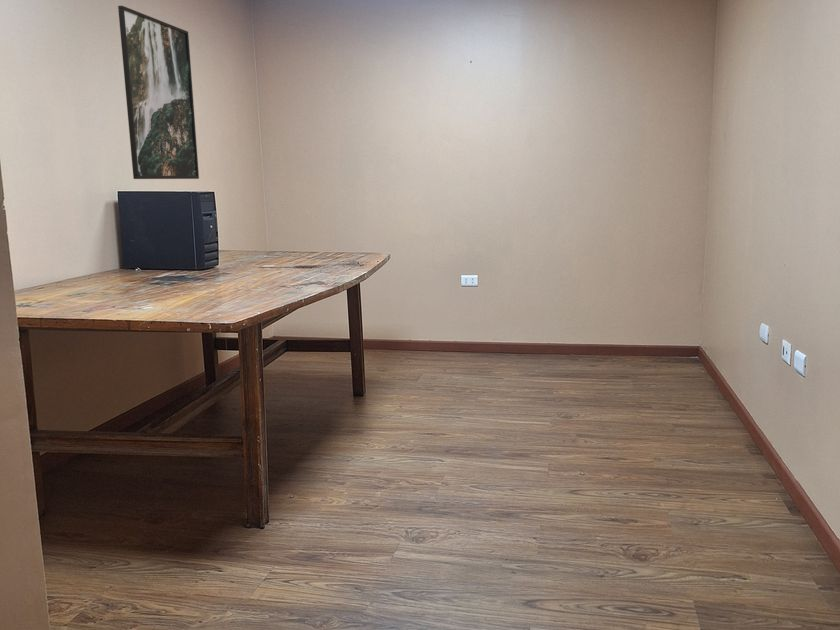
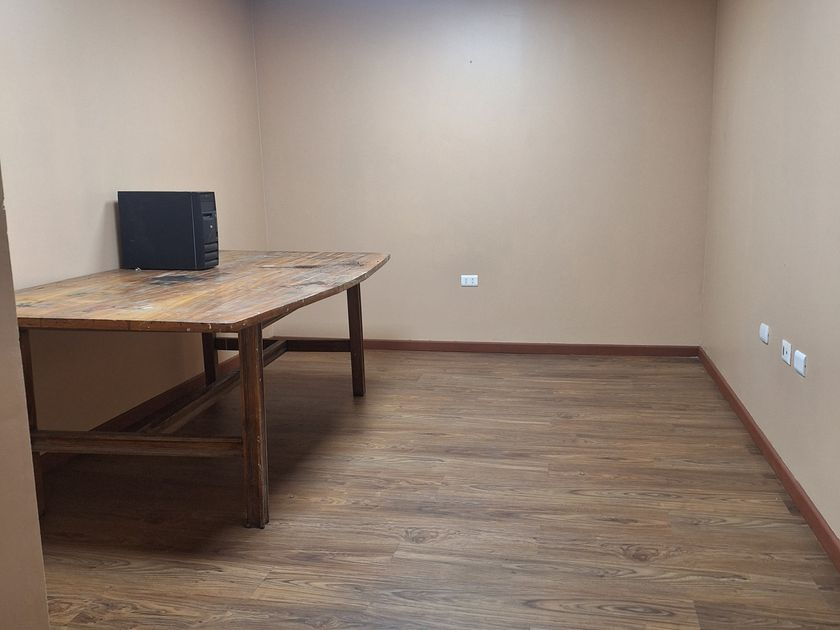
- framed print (162, 100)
